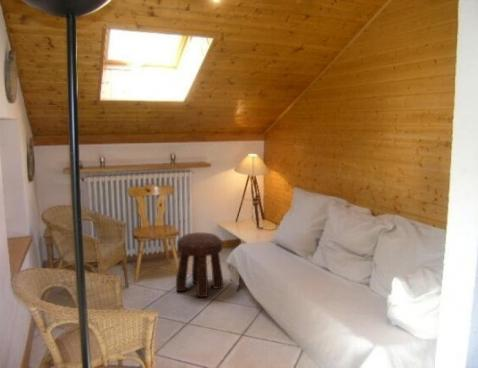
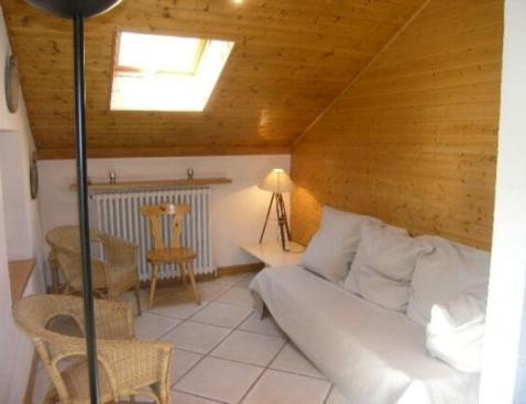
- stool (199, 262)
